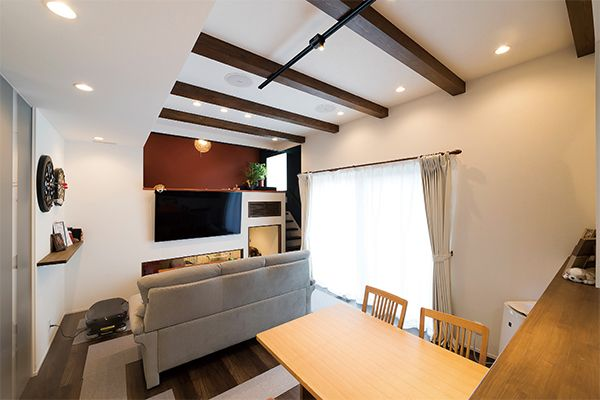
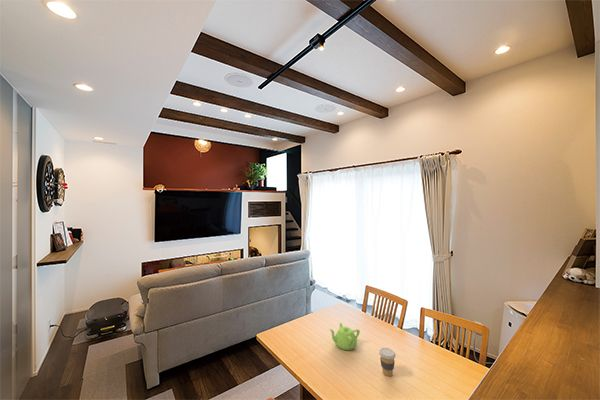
+ teapot (344, 335)
+ coffee cup (387, 362)
